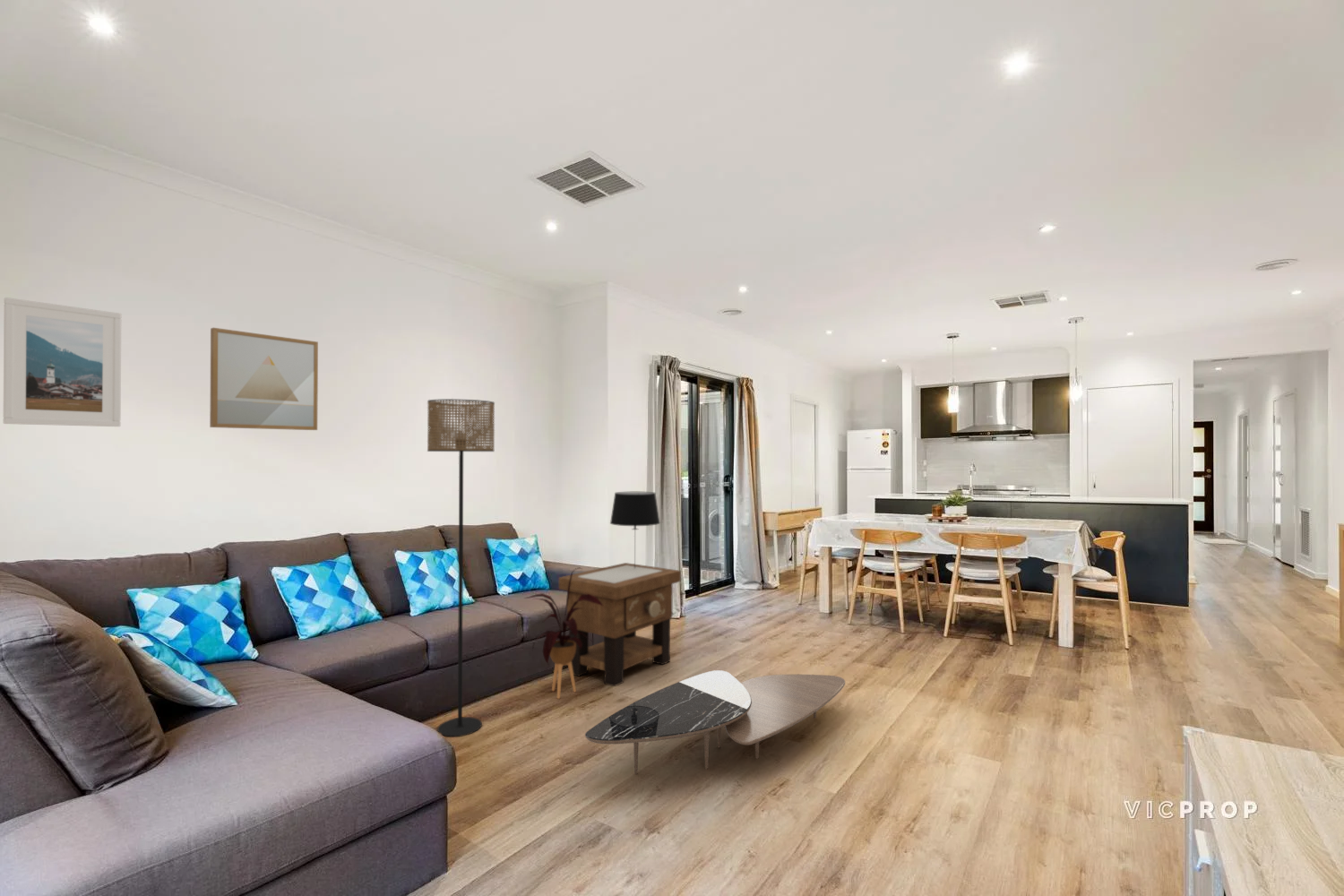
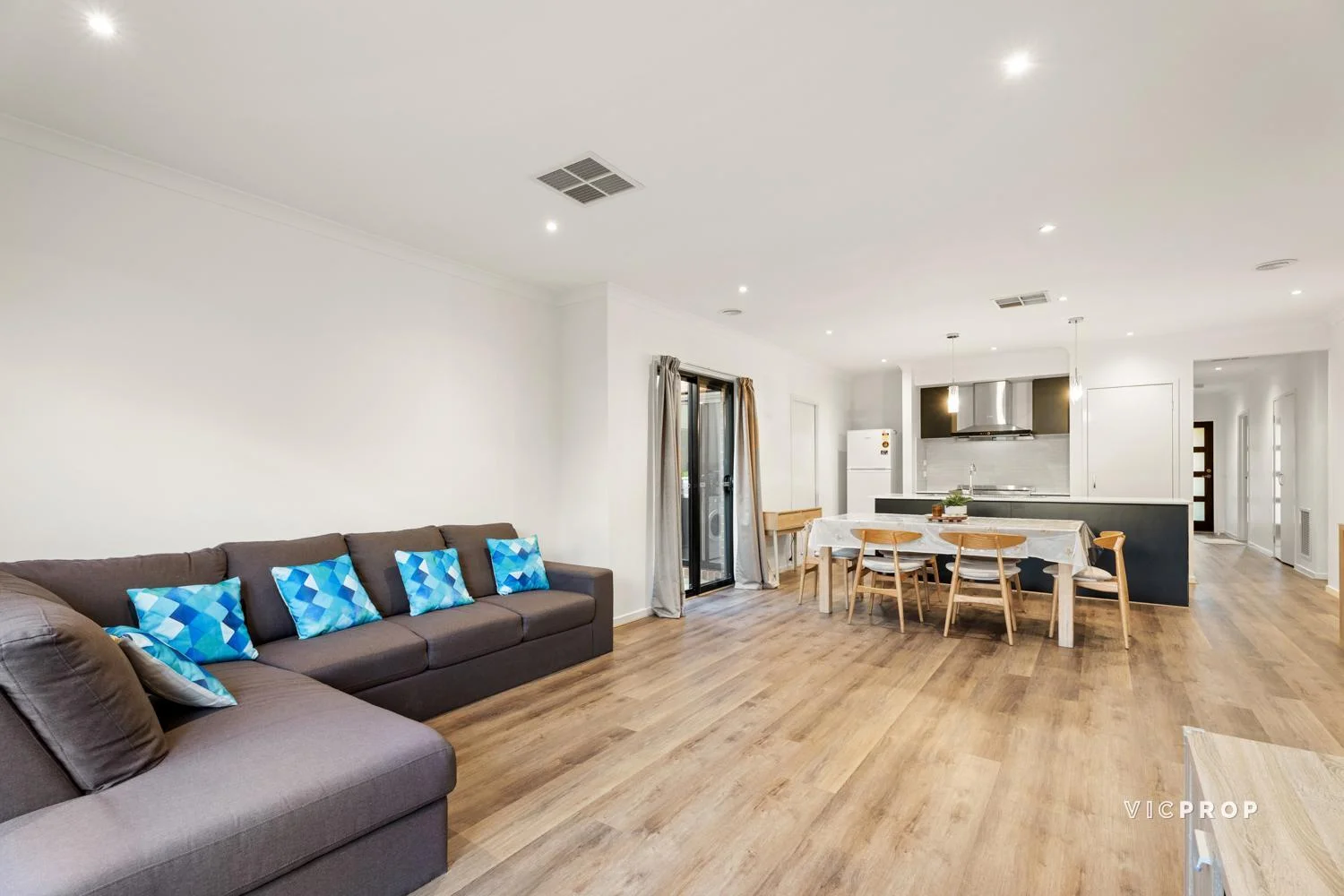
- wall art (267, 382)
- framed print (65, 366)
- table lamp (634, 530)
- side table (624, 620)
- coffee table (731, 719)
- floor lamp (461, 564)
- house plant (560, 632)
